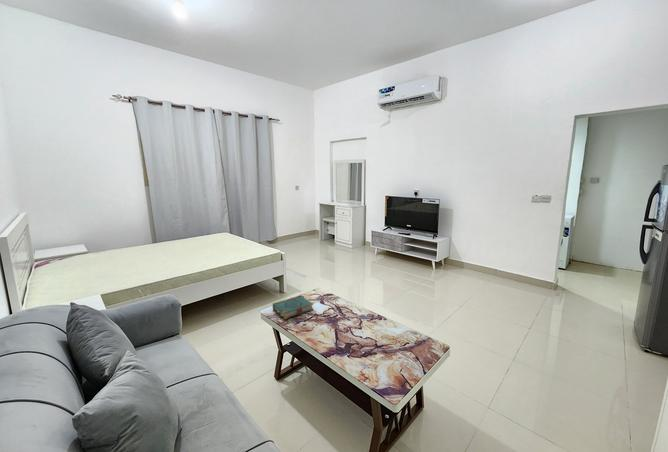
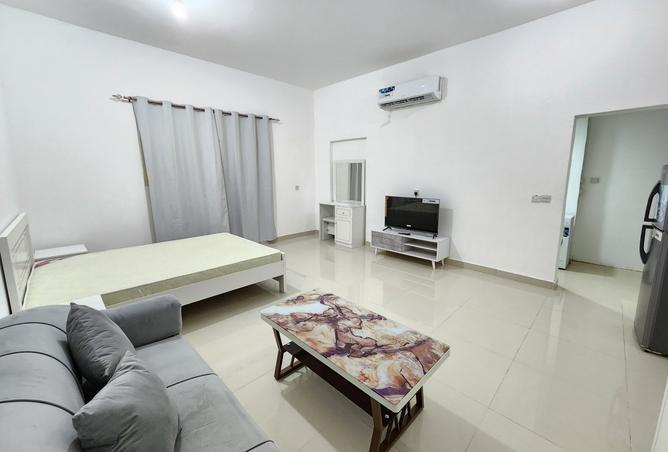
- book (292, 306)
